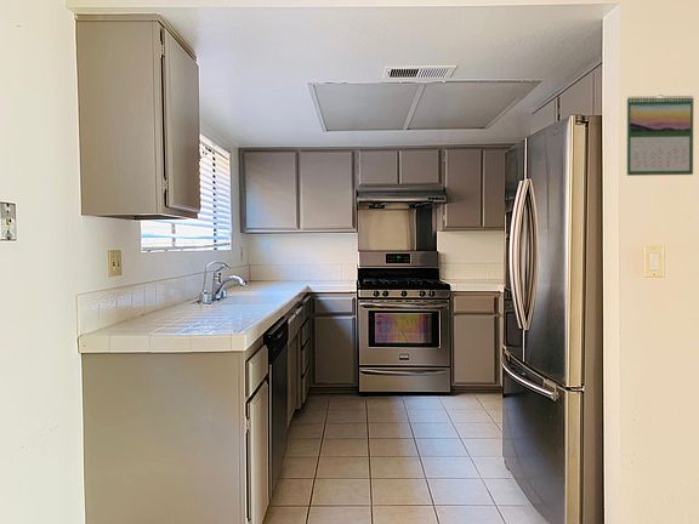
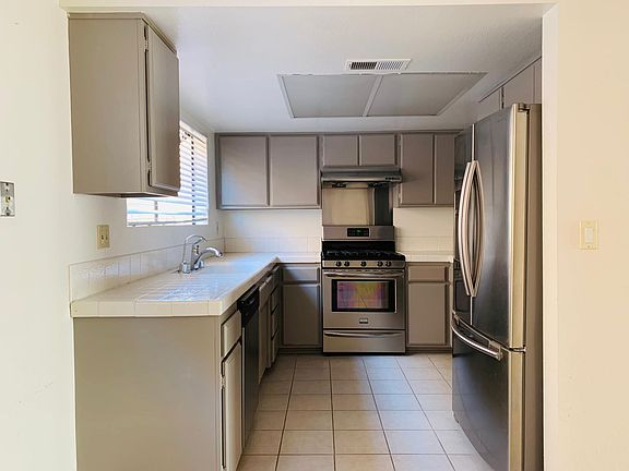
- calendar (659, 135)
